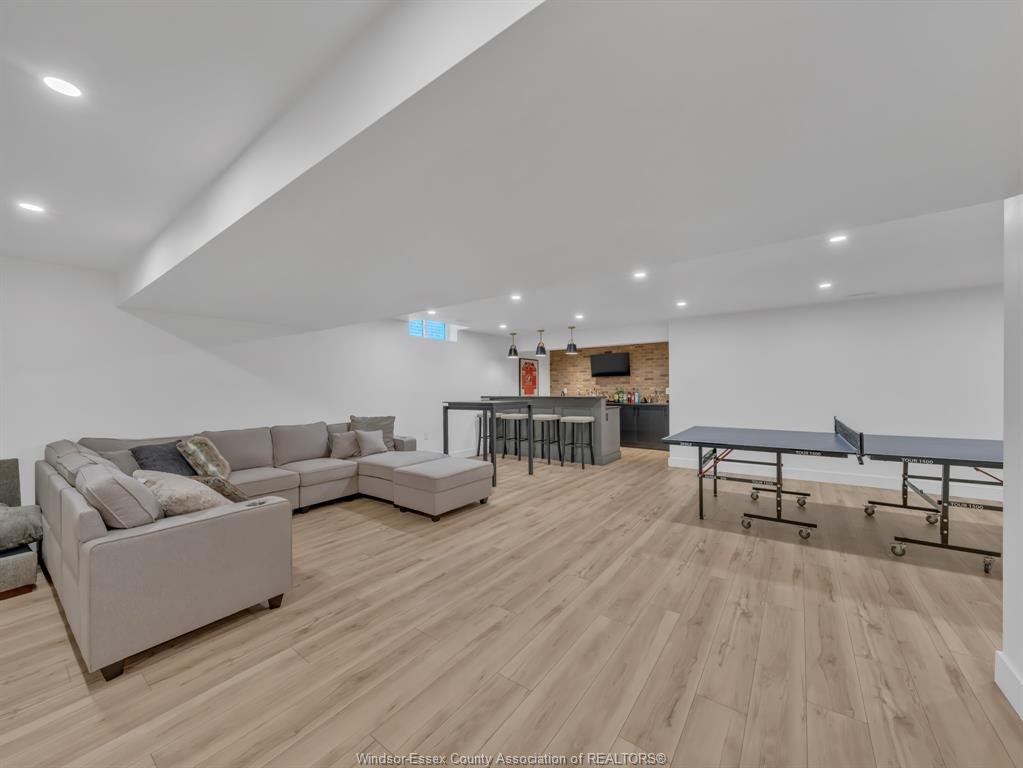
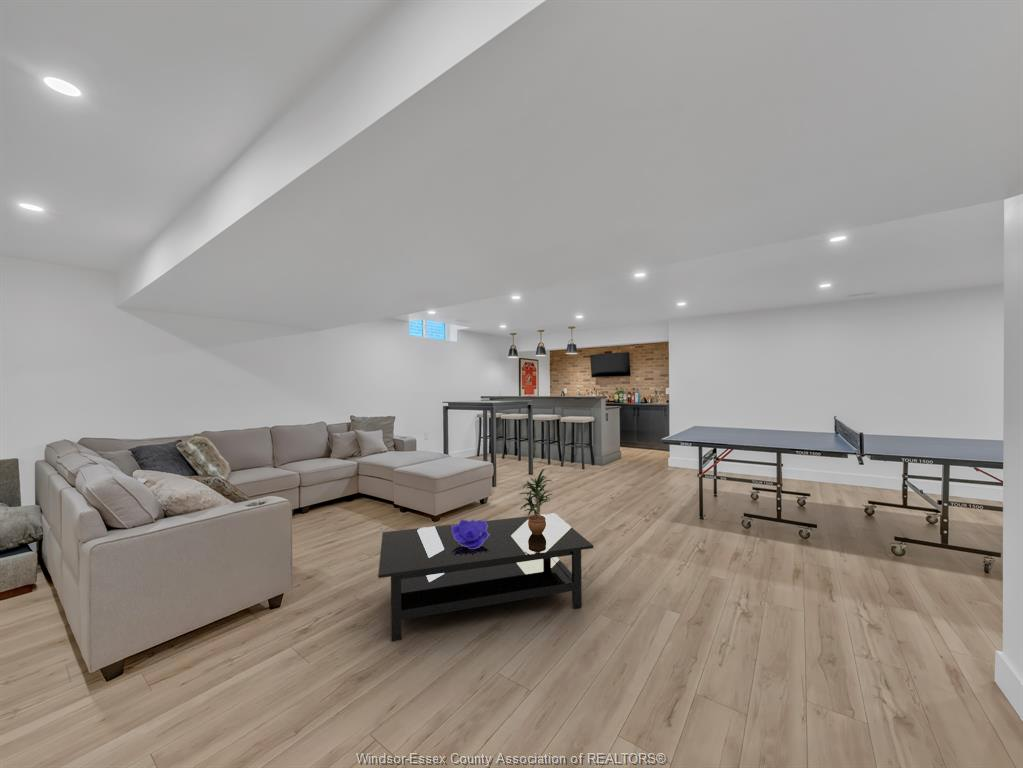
+ potted plant (536, 502)
+ decorative bowl (469, 532)
+ coffee table (483, 569)
